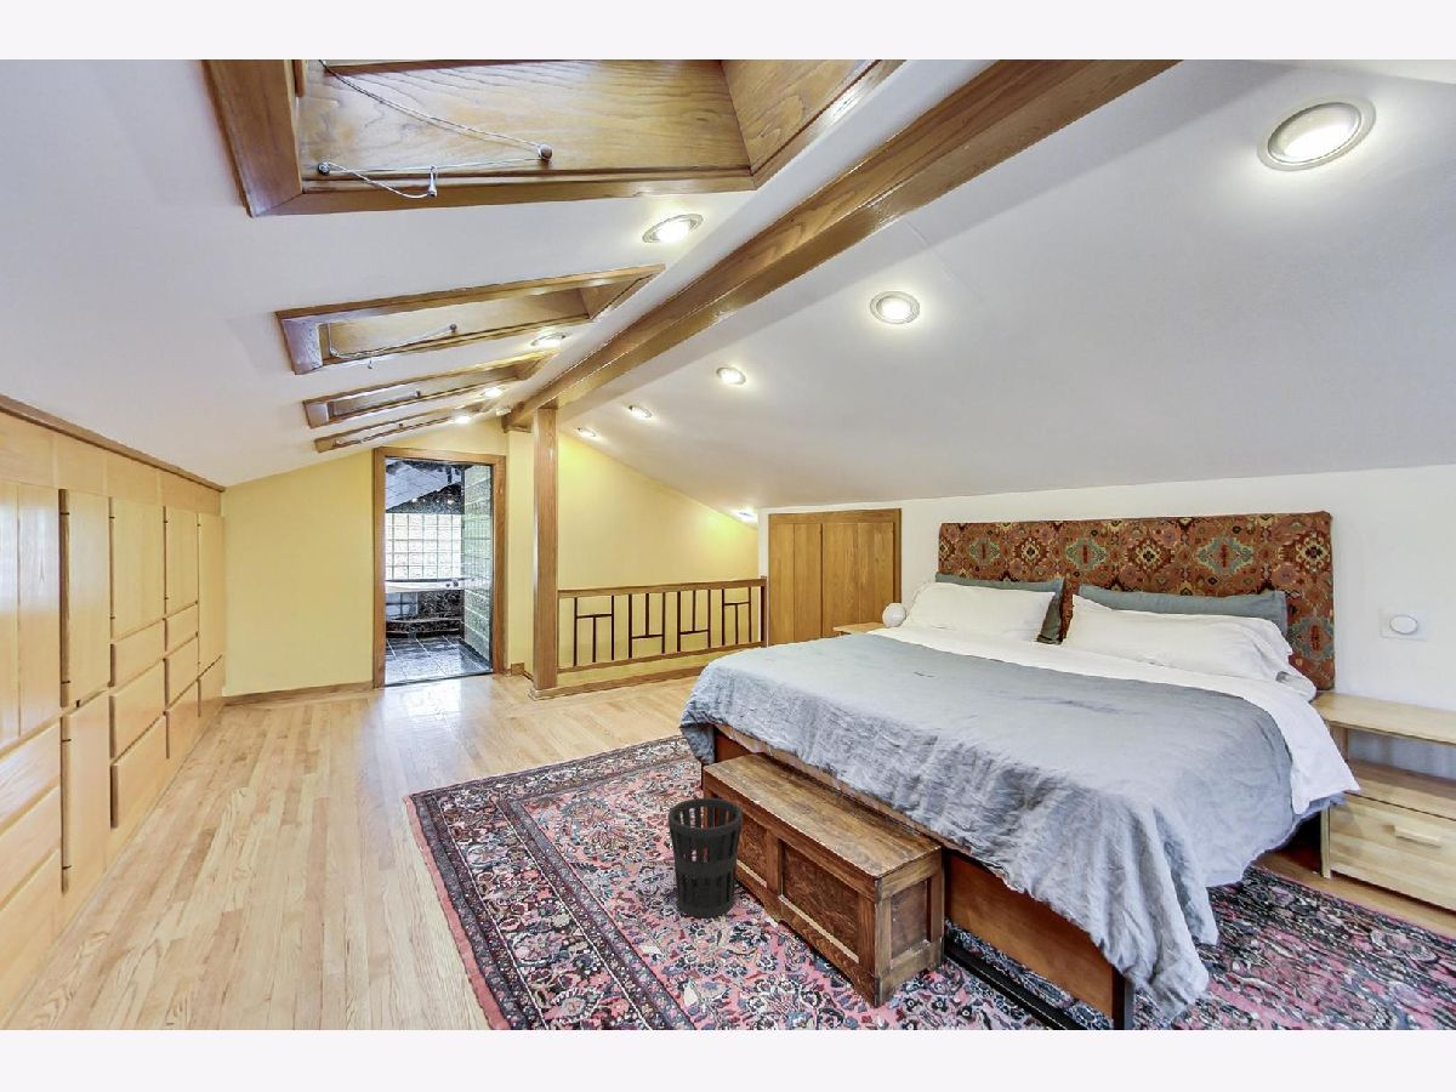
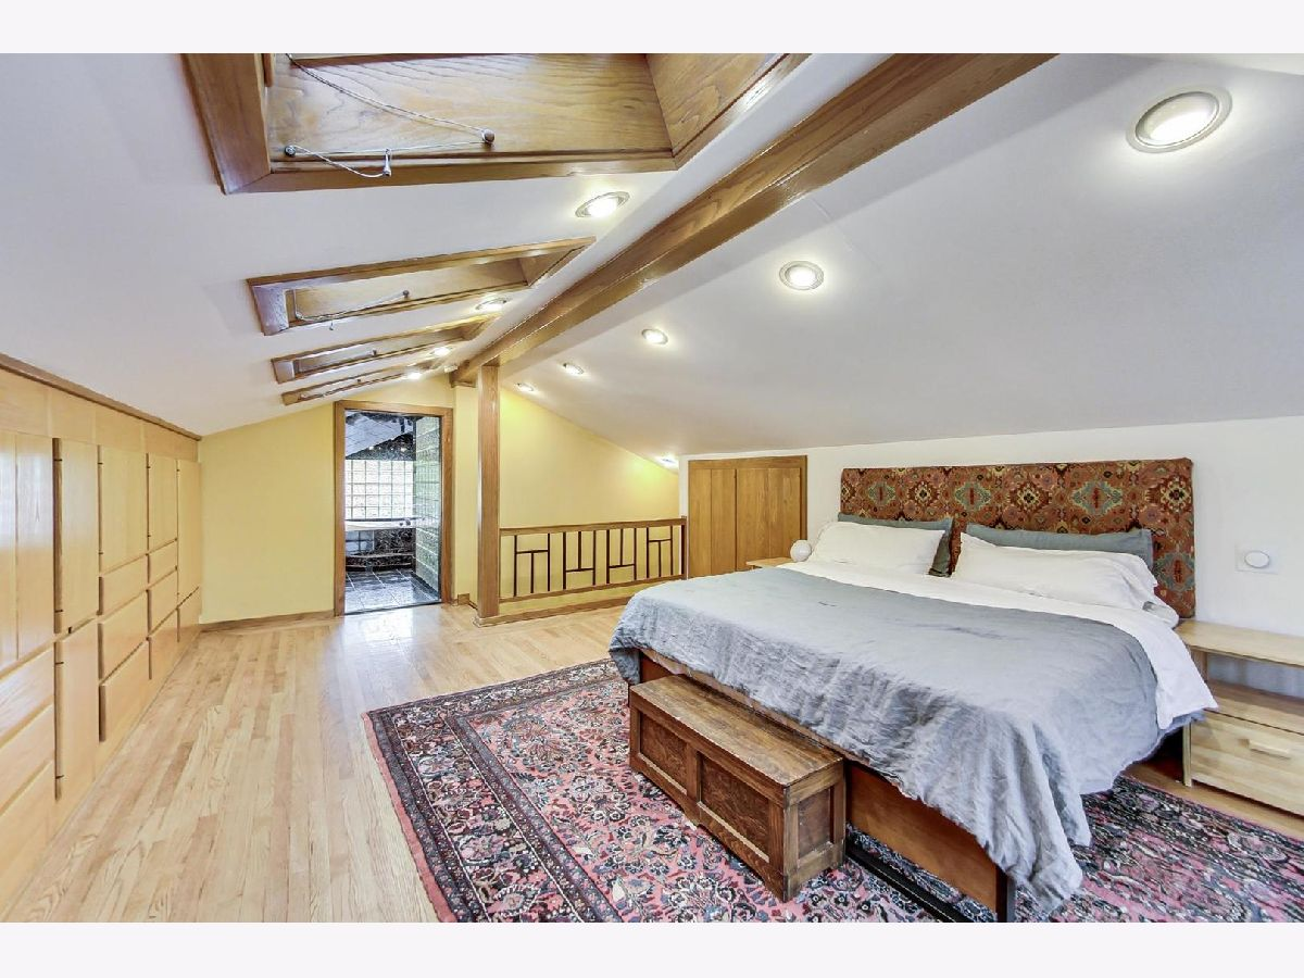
- wastebasket (707, 855)
